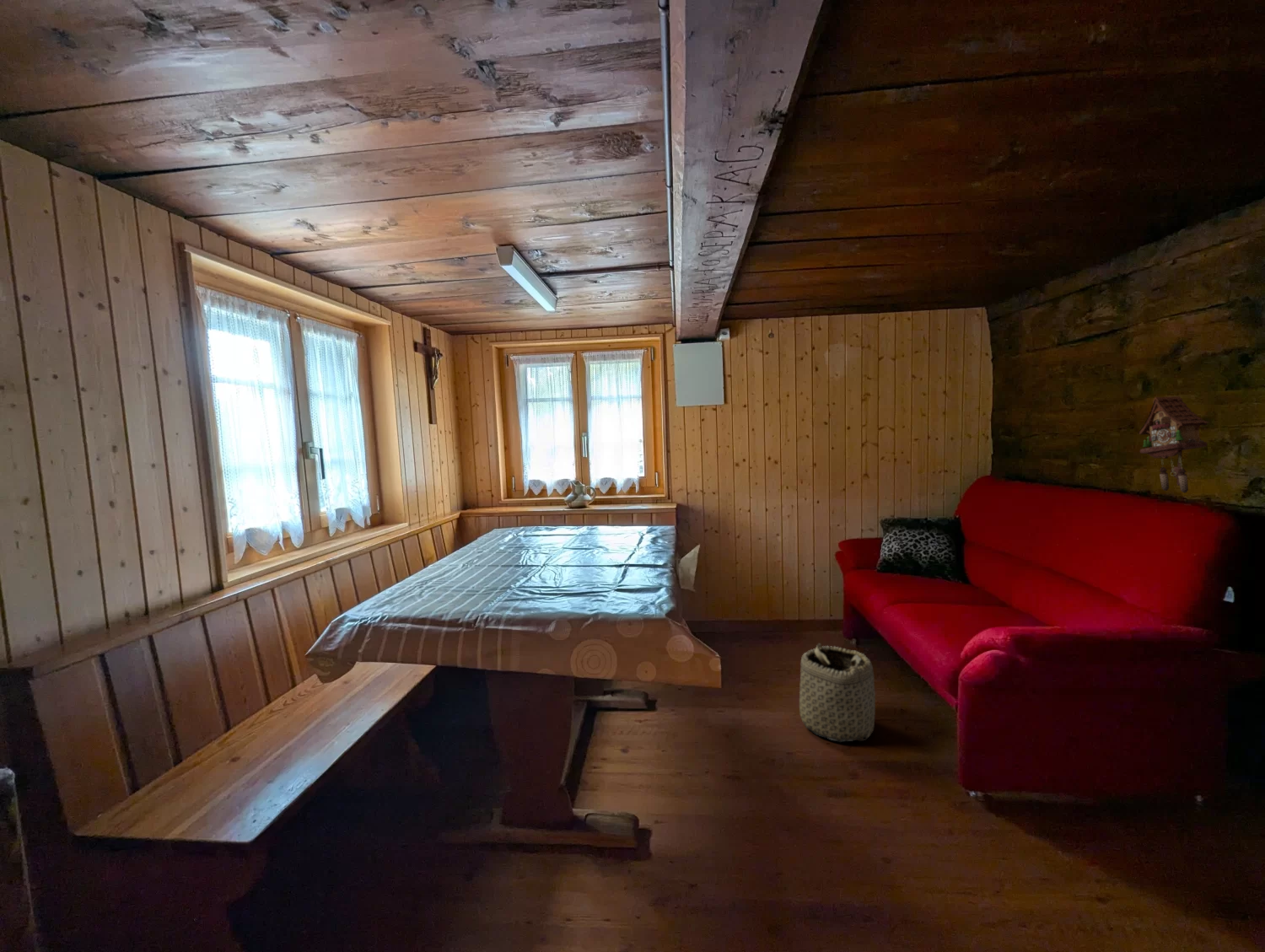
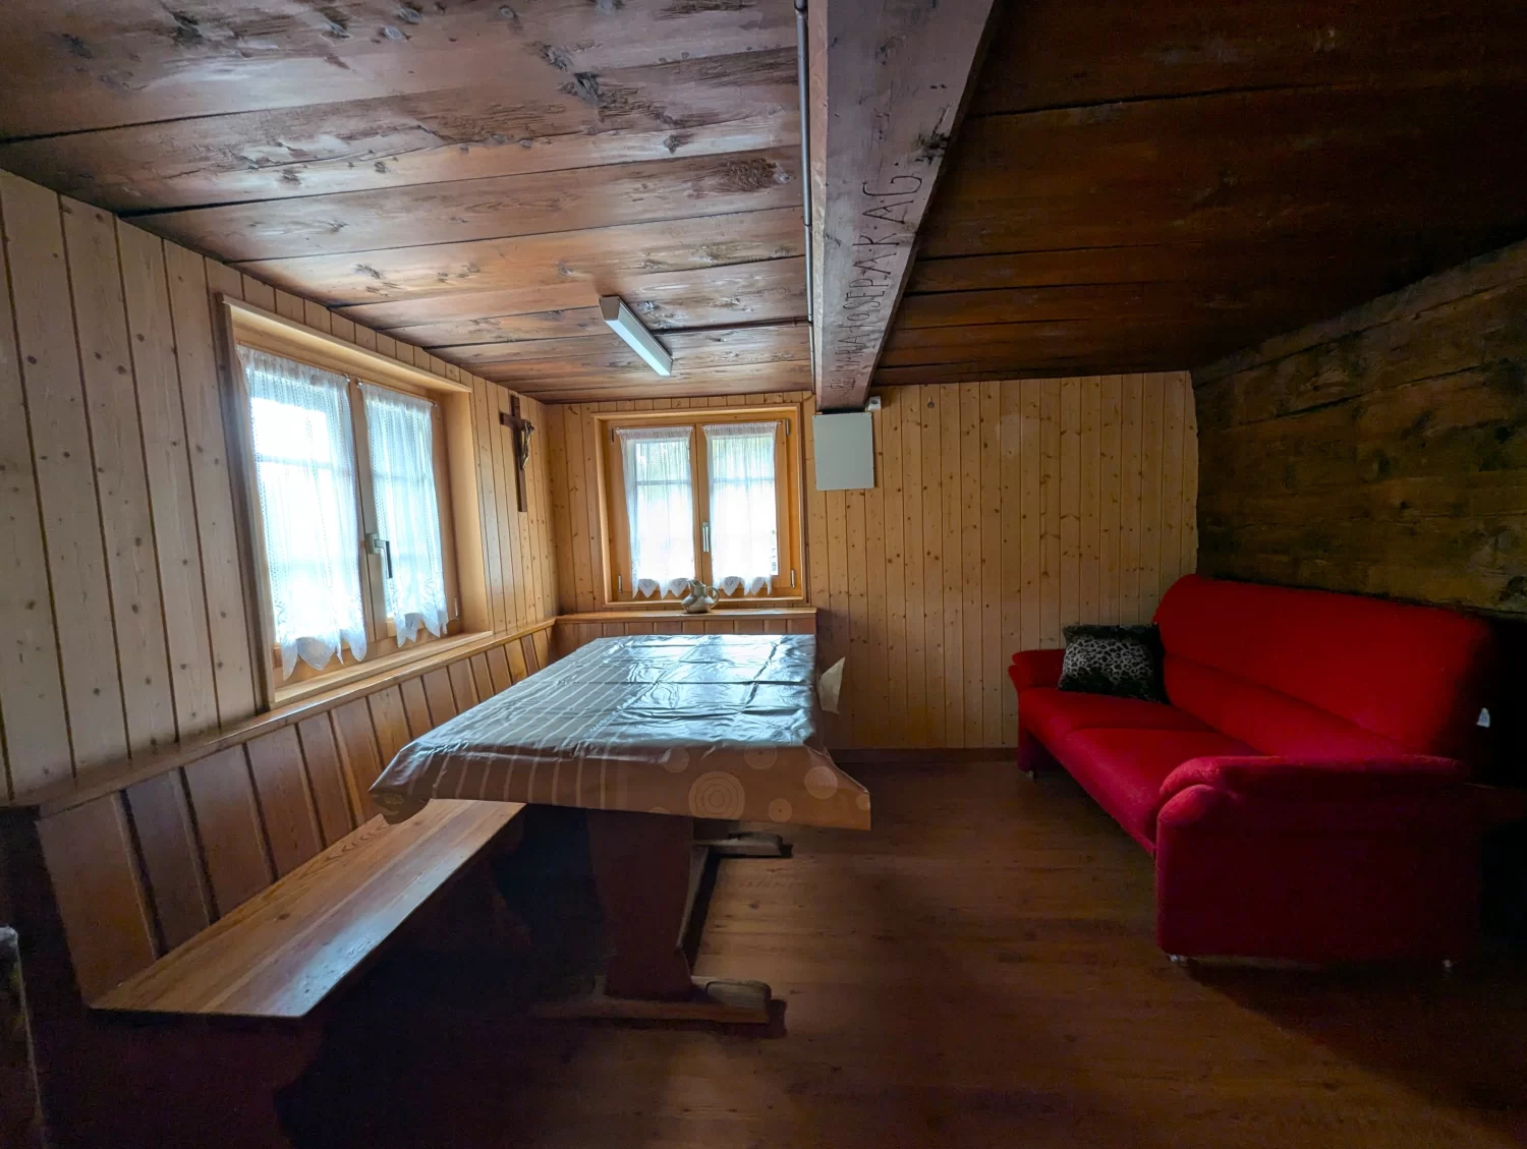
- basket (834, 685)
- cuckoo clock (1168, 444)
